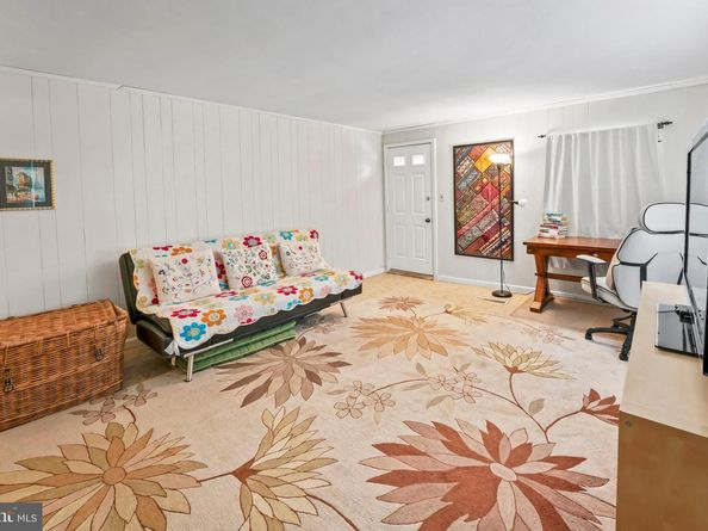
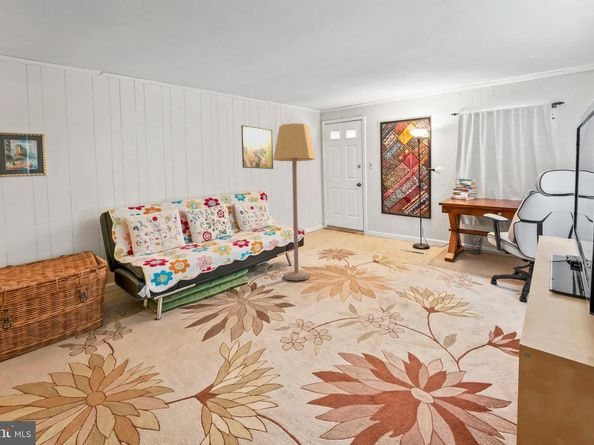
+ lamp (295, 203)
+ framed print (258, 148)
+ waste bin (473, 242)
